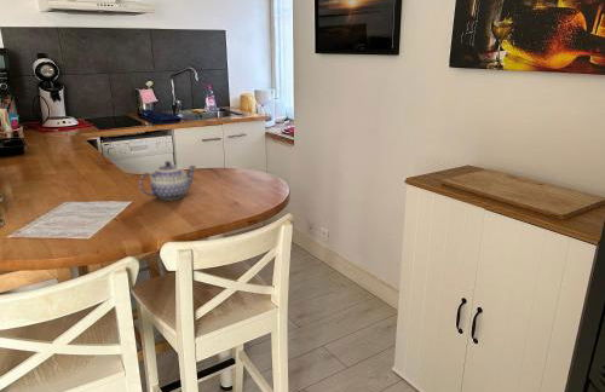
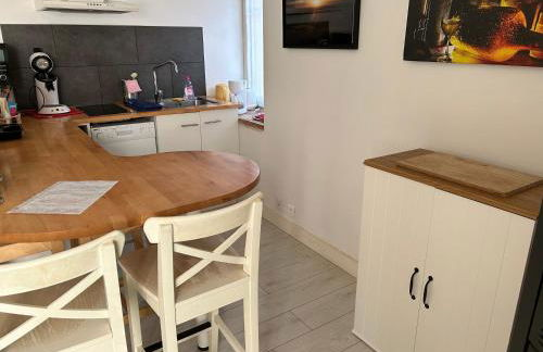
- teapot (169, 179)
